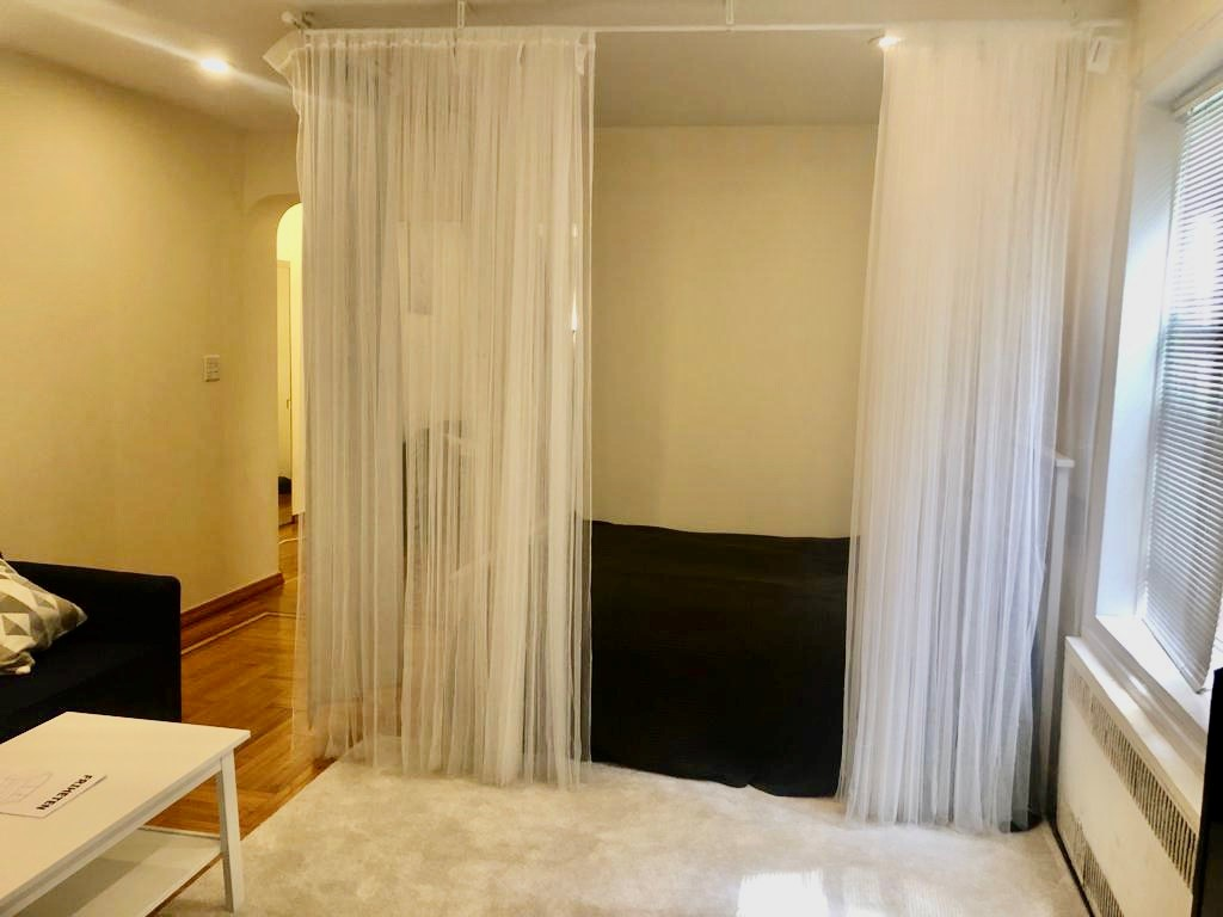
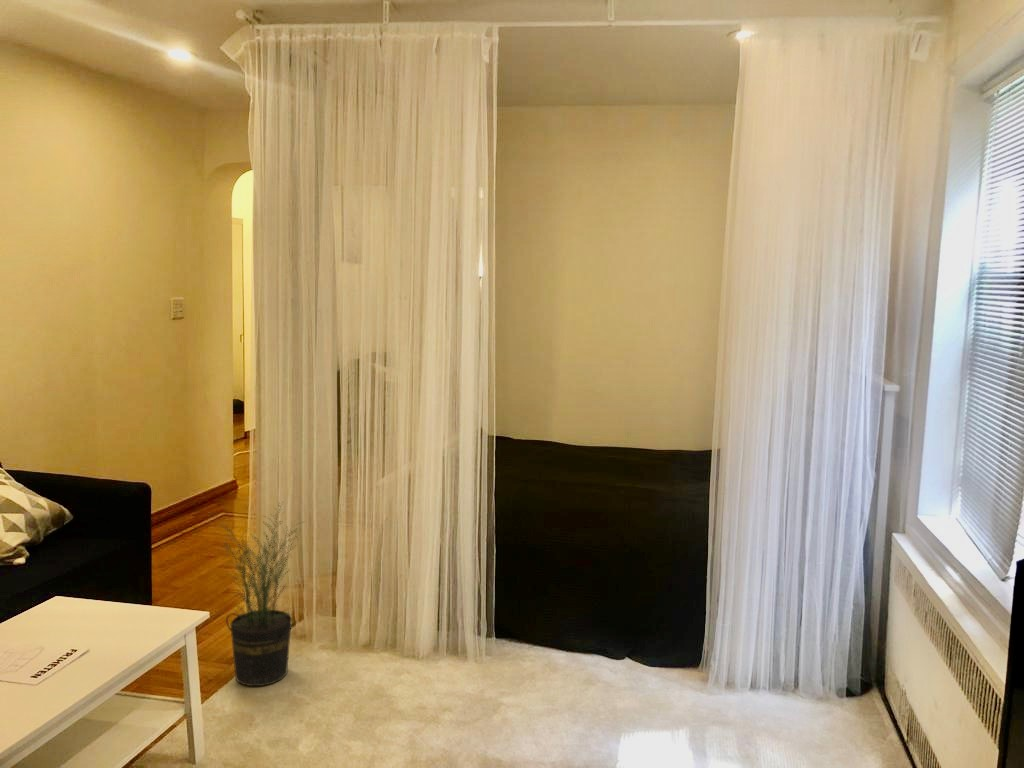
+ potted plant (261, 592)
